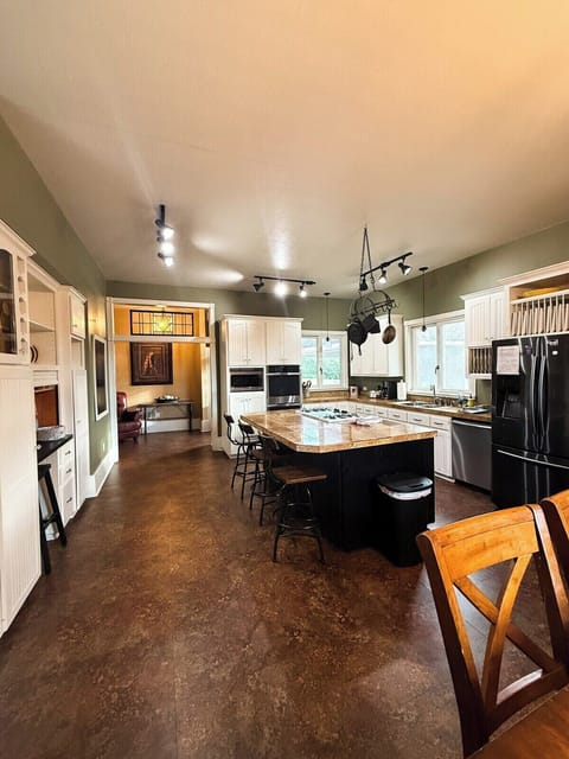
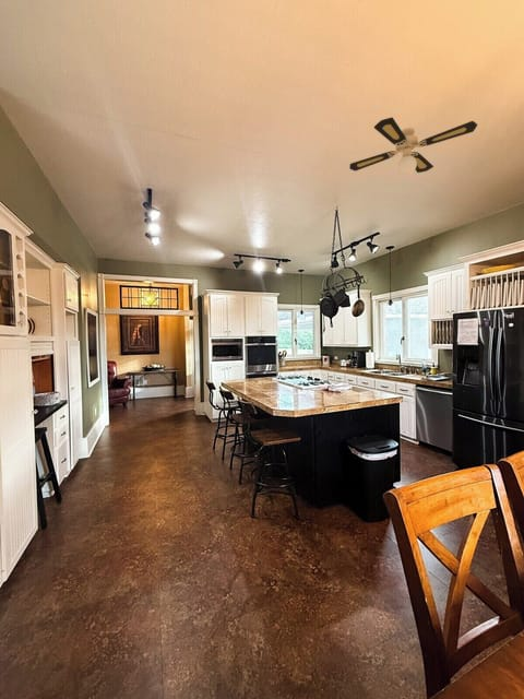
+ ceiling fan (406, 153)
